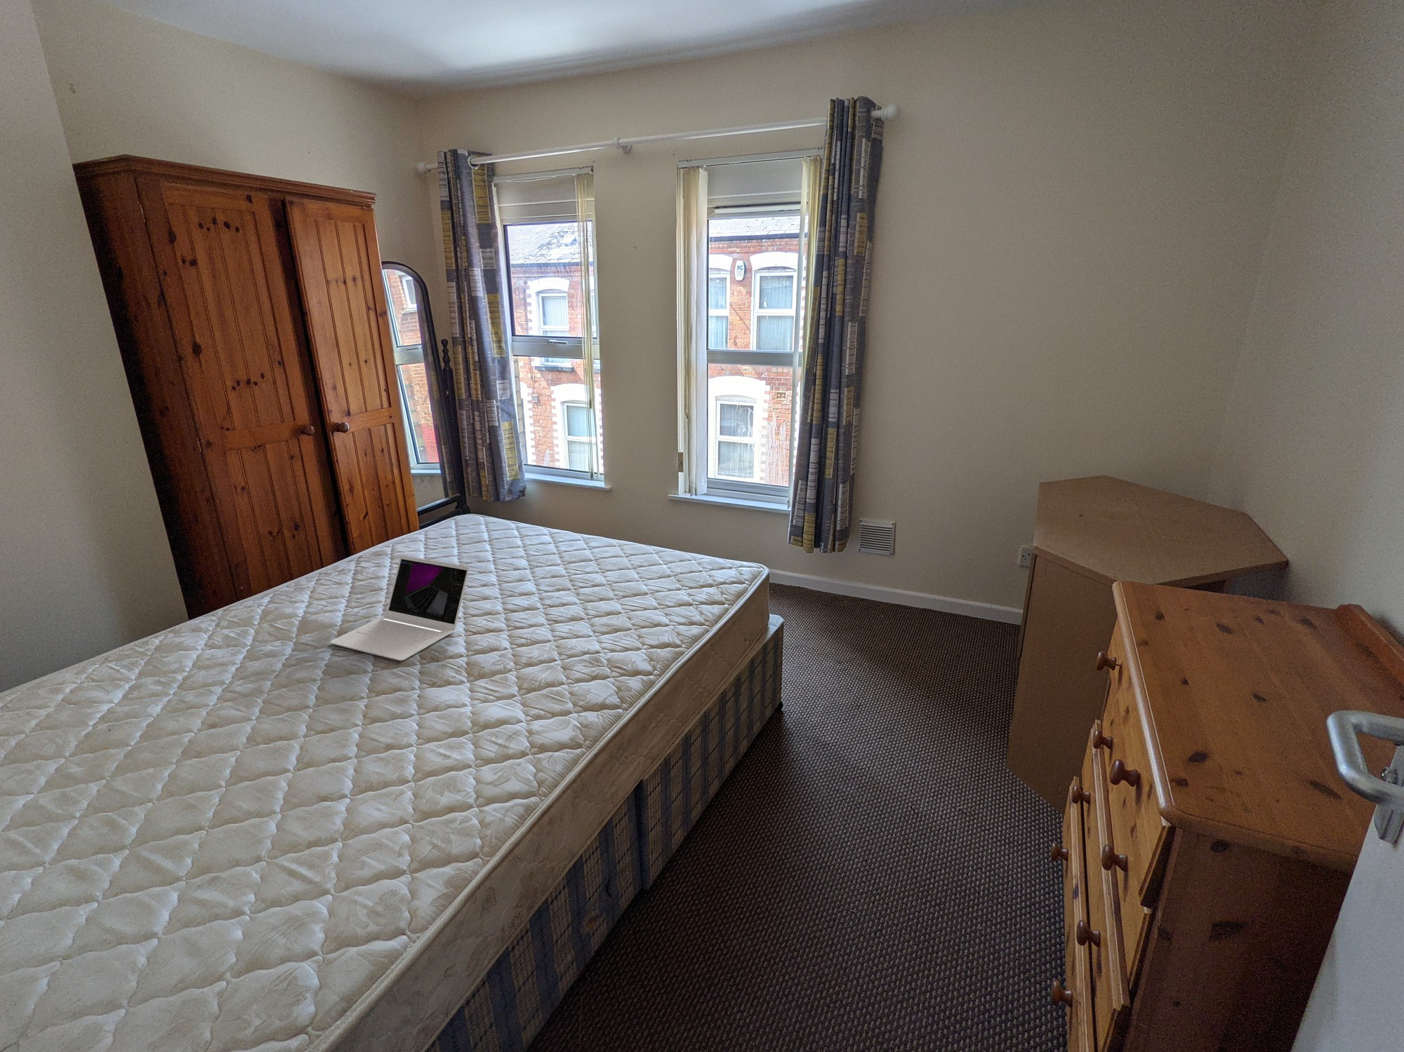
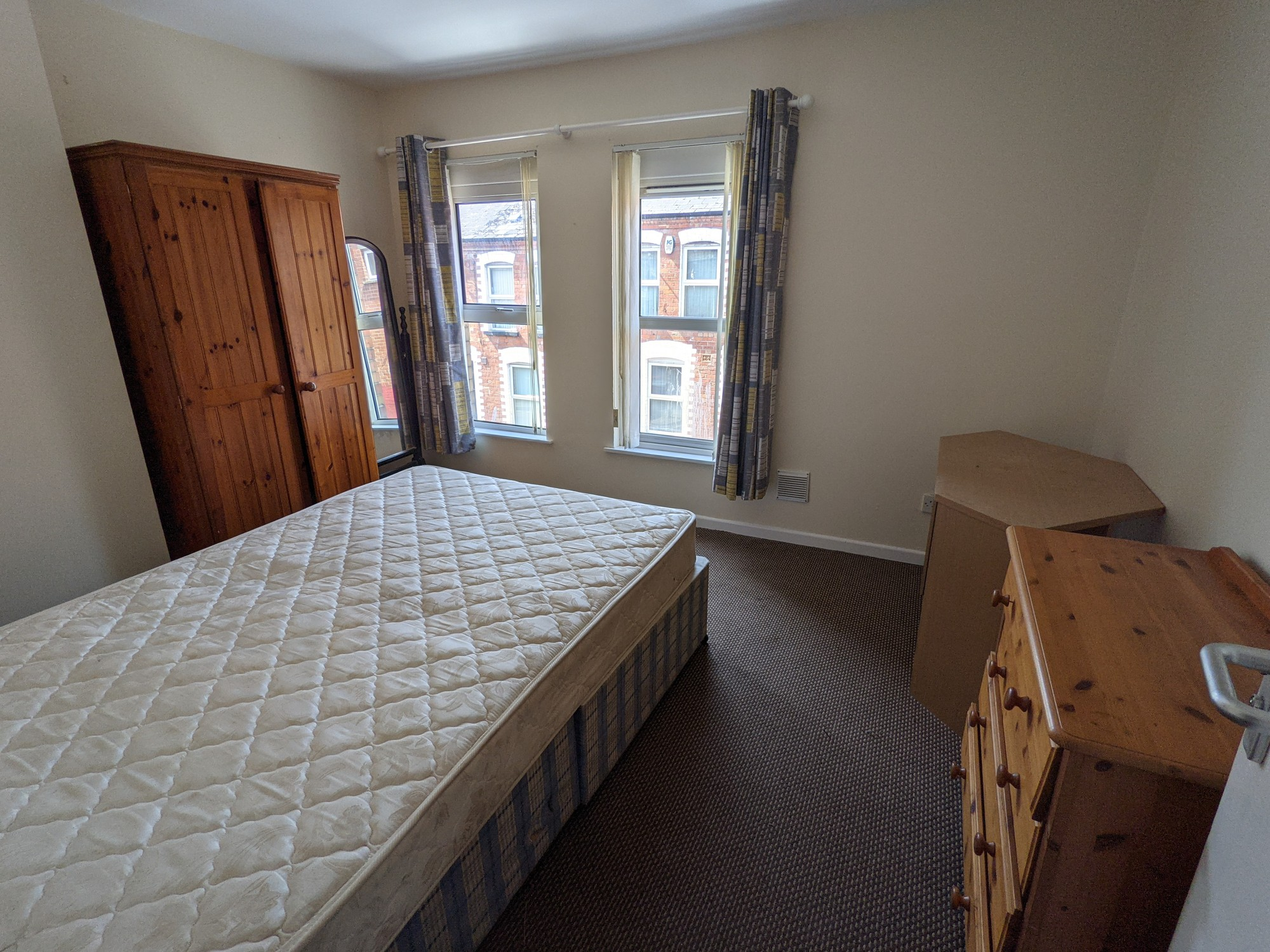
- laptop (401, 601)
